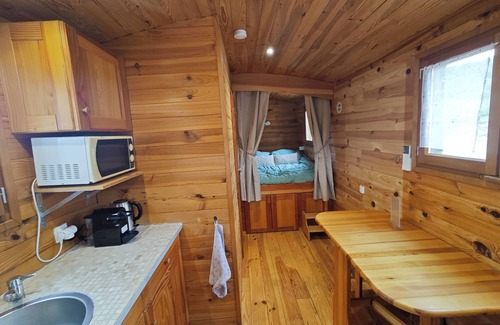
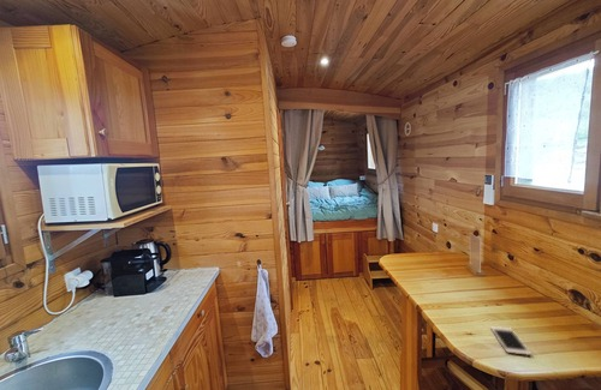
+ cell phone (508, 340)
